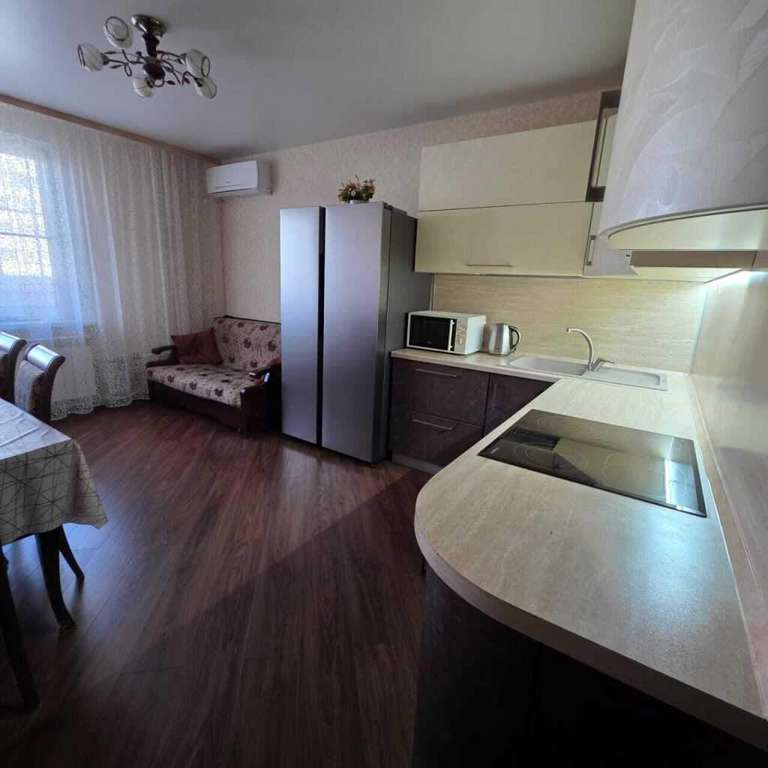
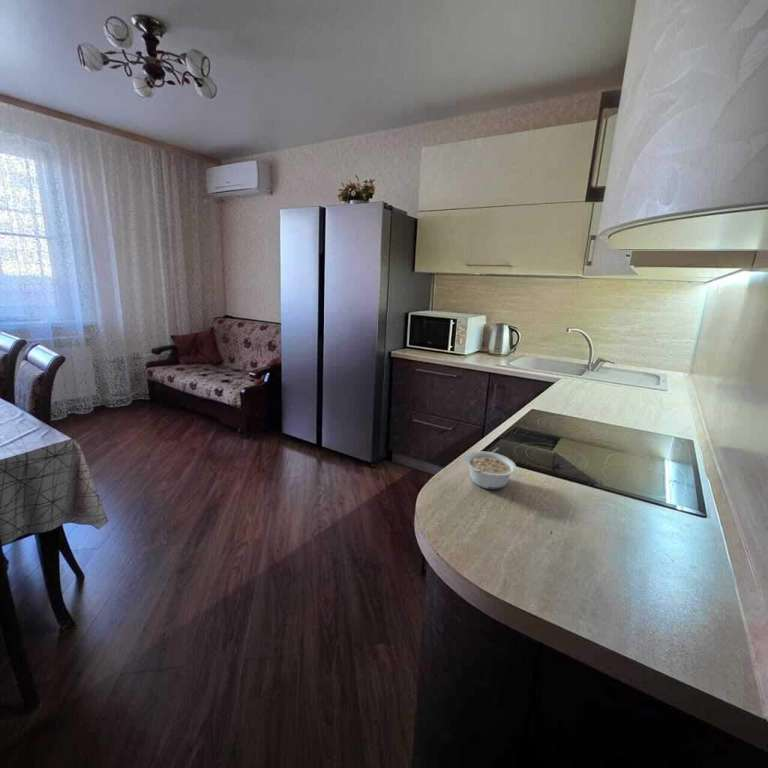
+ legume (489, 470)
